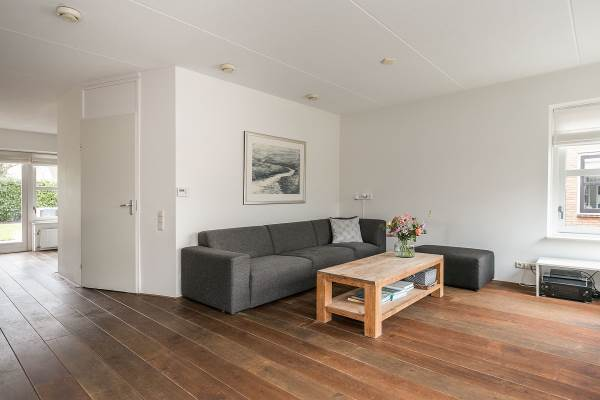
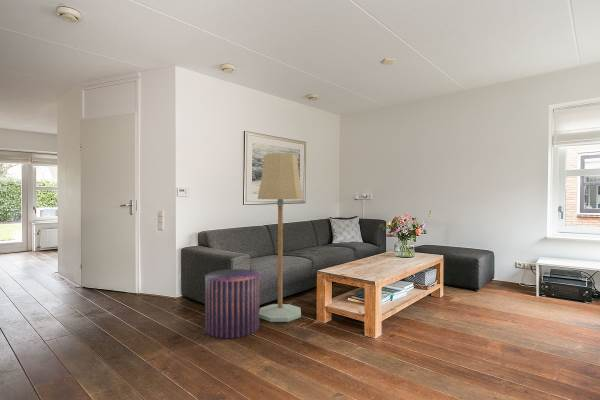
+ floor lamp (280, 234)
+ pouf (232, 301)
